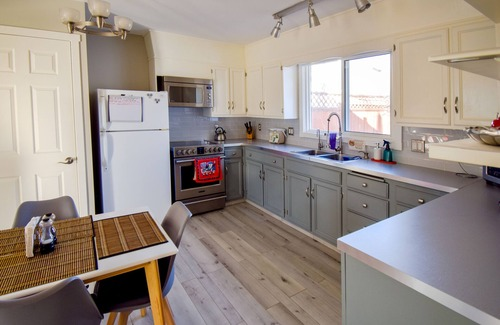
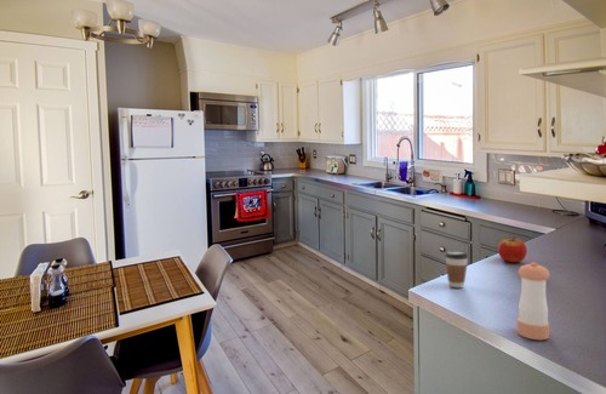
+ pepper shaker (533, 298)
+ apple (511, 249)
+ coffee cup (456, 268)
